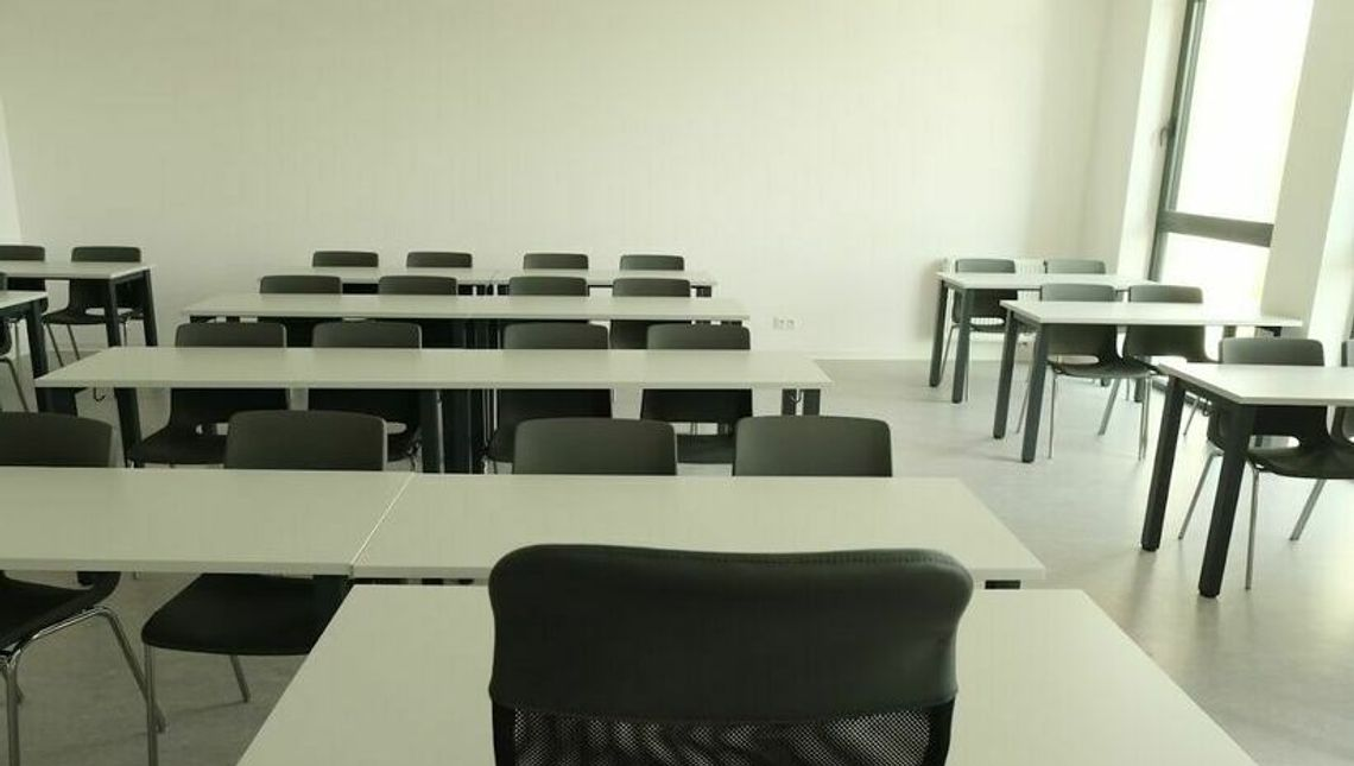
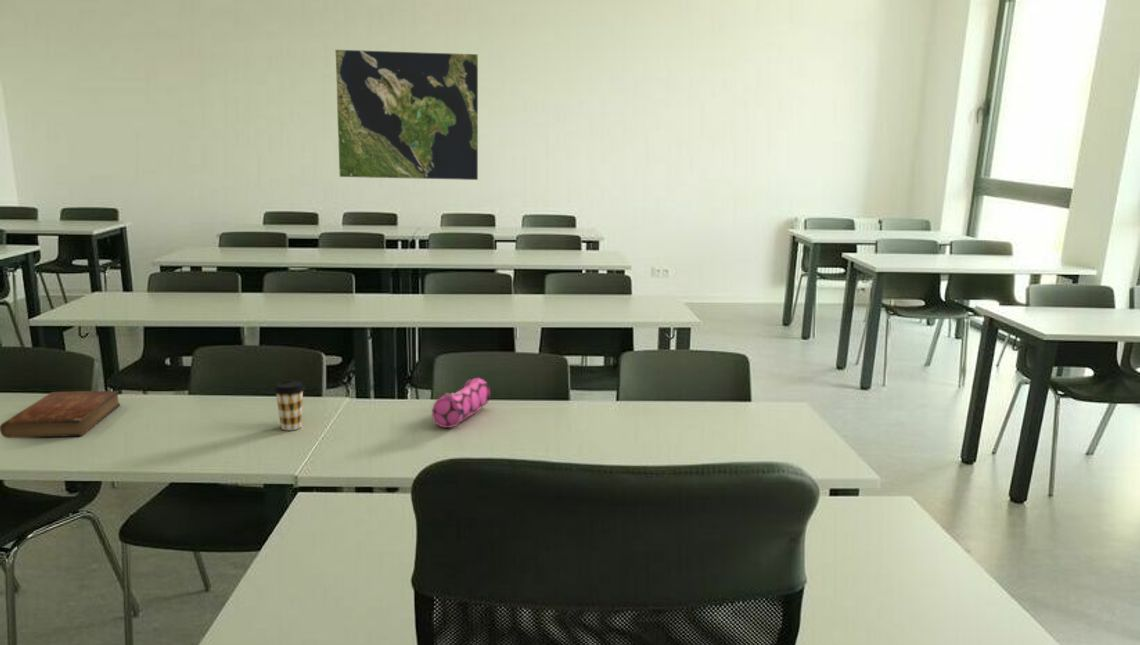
+ world map (408, 116)
+ bible (63, 413)
+ coffee cup (290, 405)
+ pencil case (463, 400)
